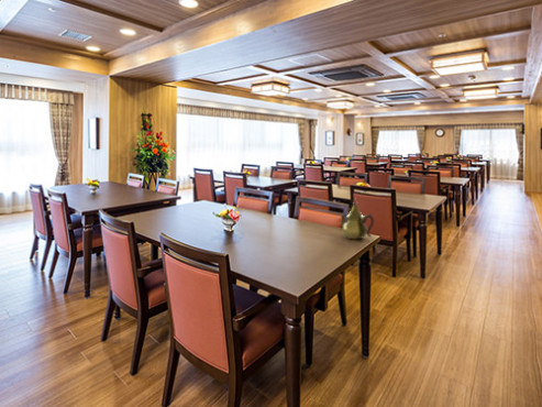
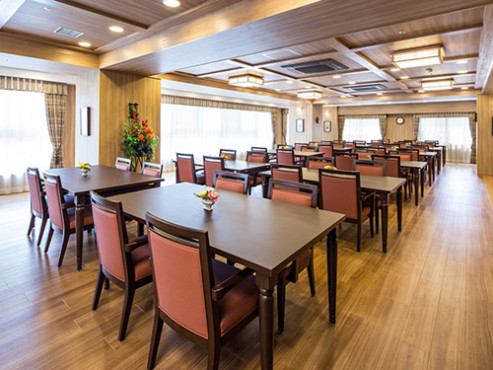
- teapot (355, 218)
